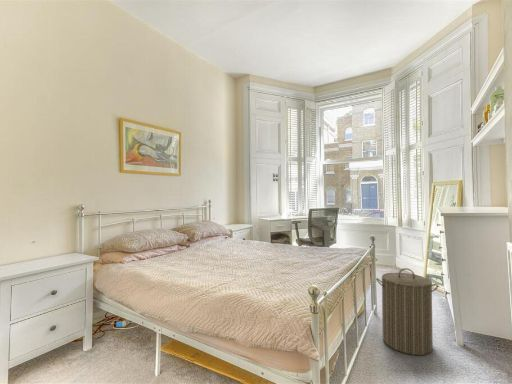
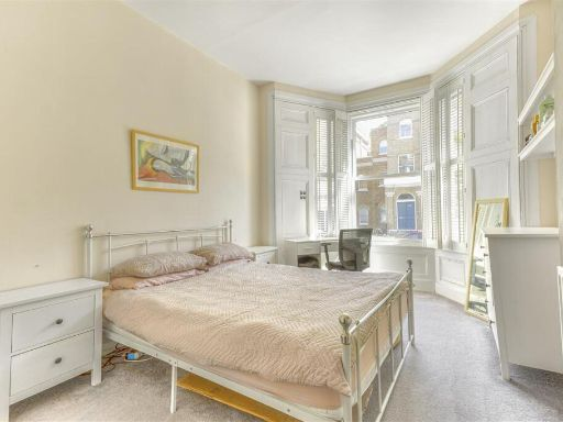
- laundry hamper (406, 305)
